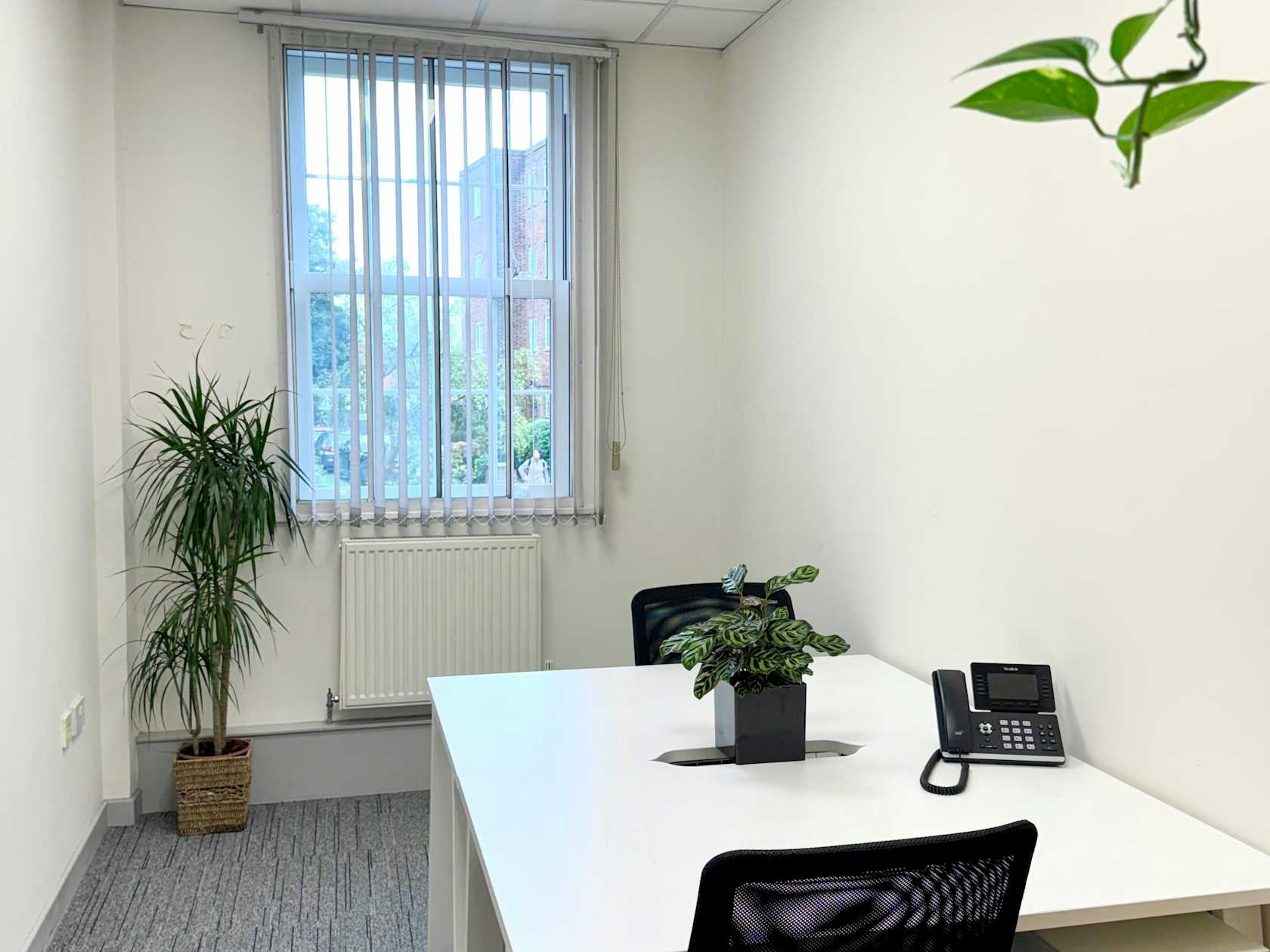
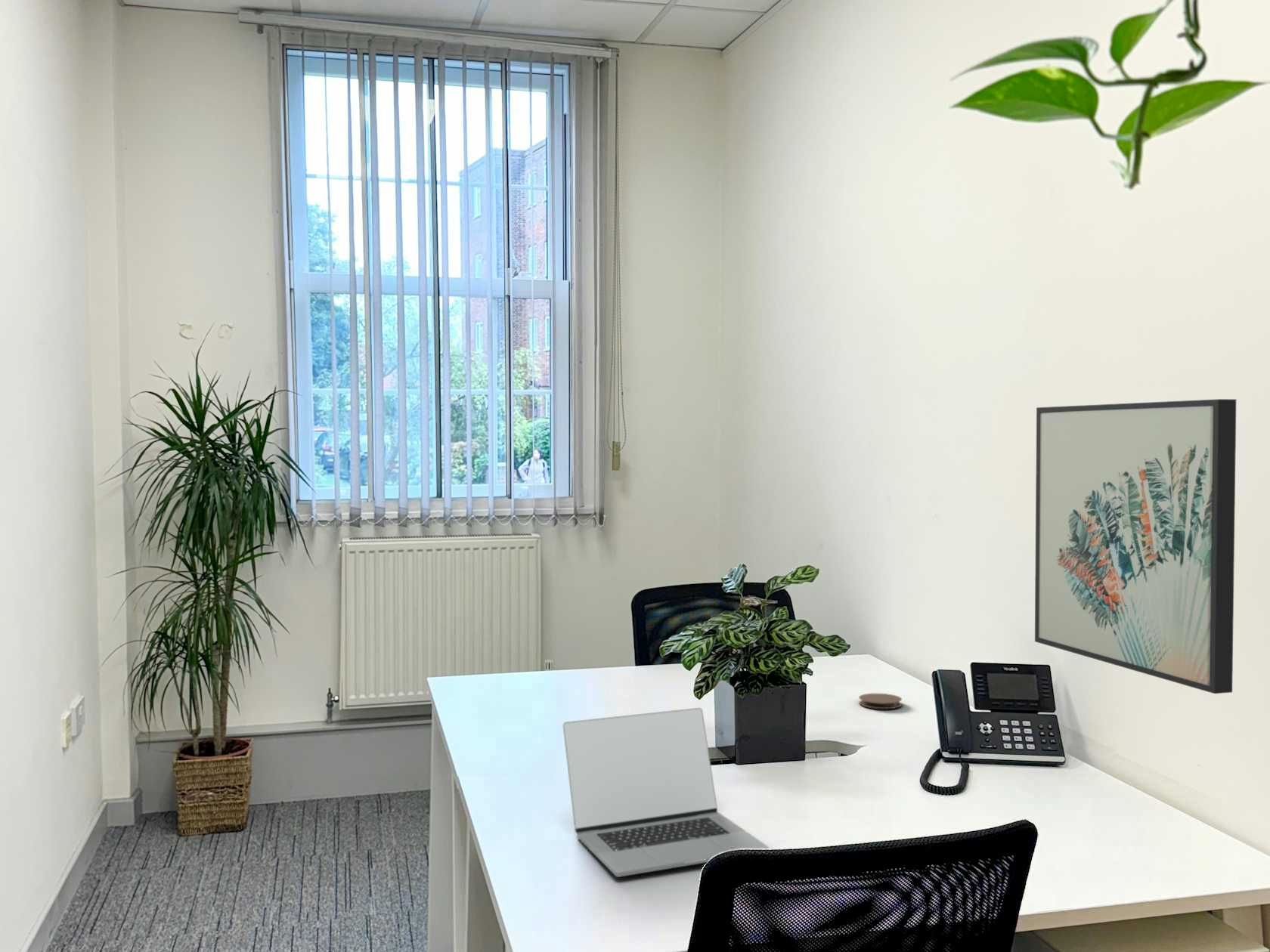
+ wall art (1123, 534)
+ coaster (880, 700)
+ laptop (662, 785)
